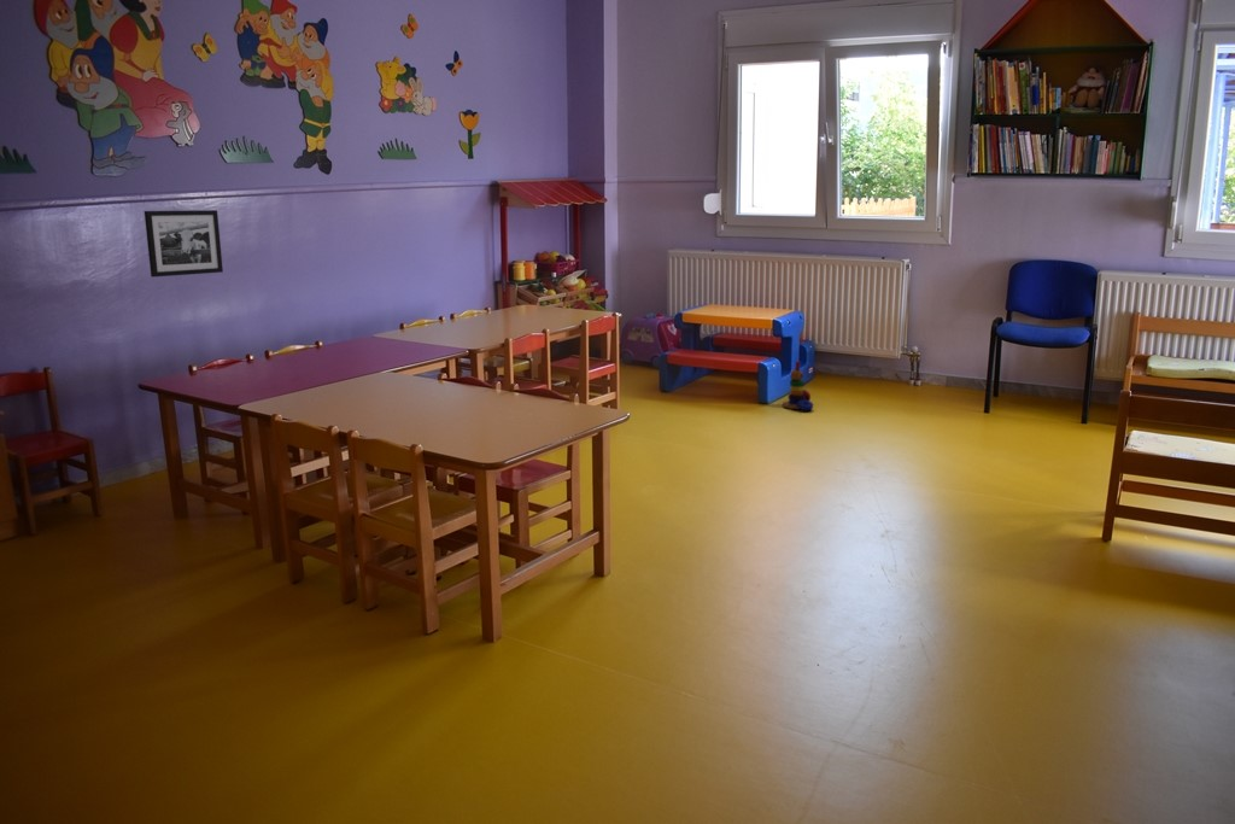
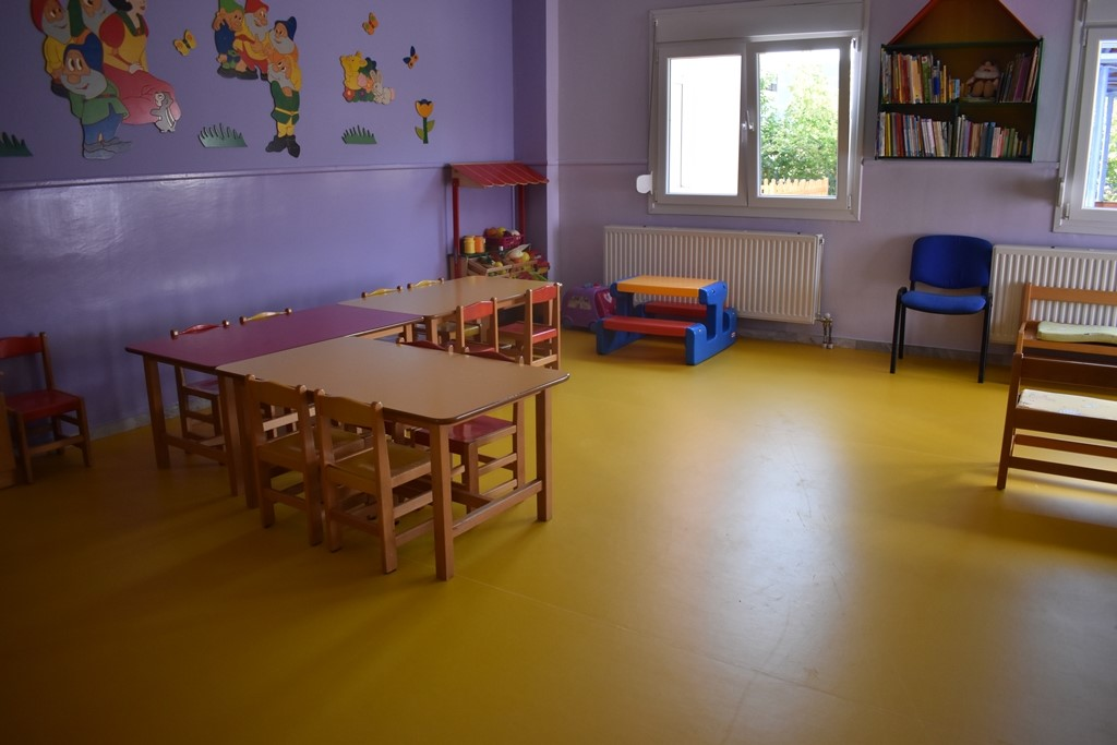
- stacking toy (801, 384)
- picture frame (185, 242)
